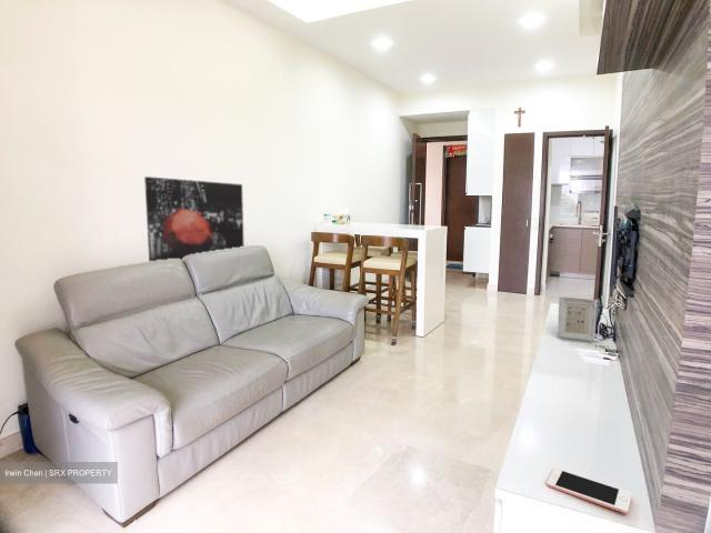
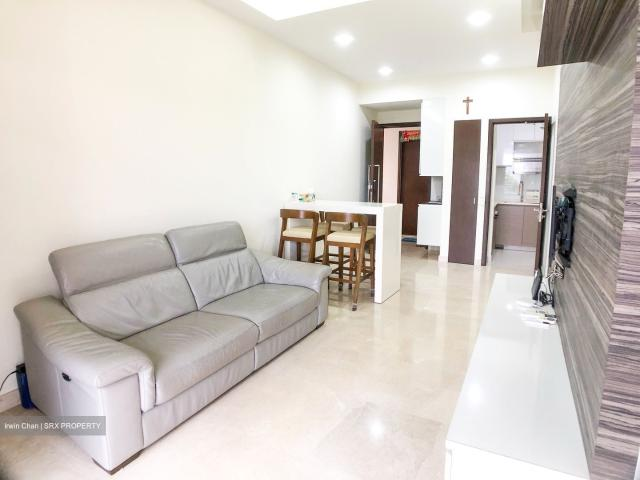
- cell phone (588, 489)
- picture frame (575, 318)
- wall art (200, 221)
